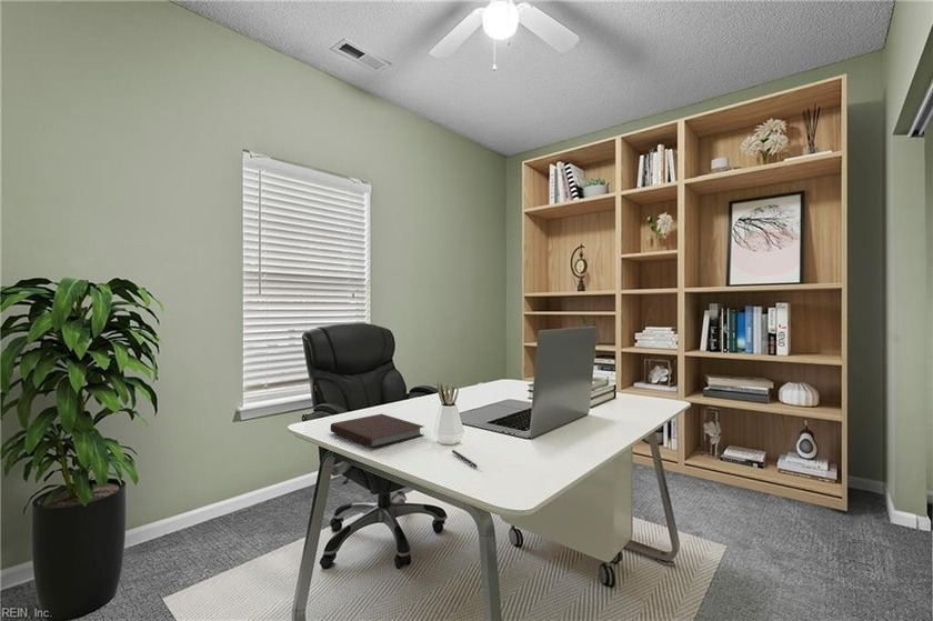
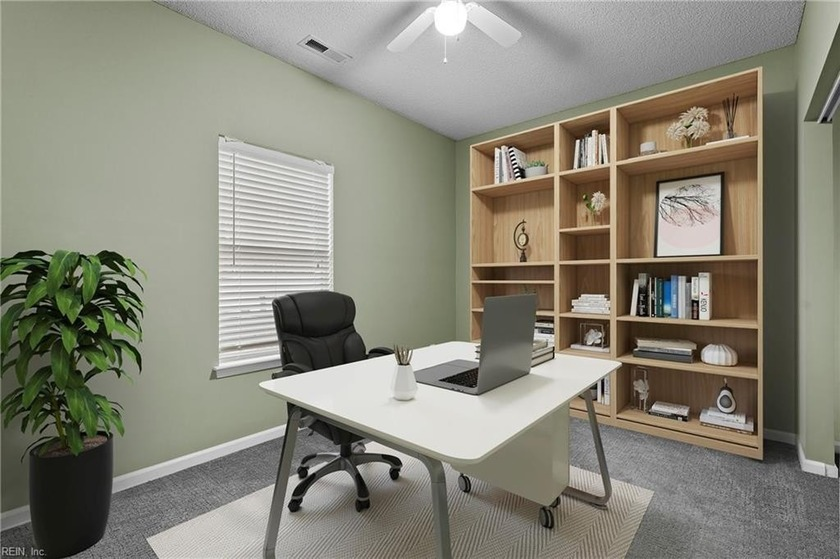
- pen (464, 458)
- notebook (377, 429)
